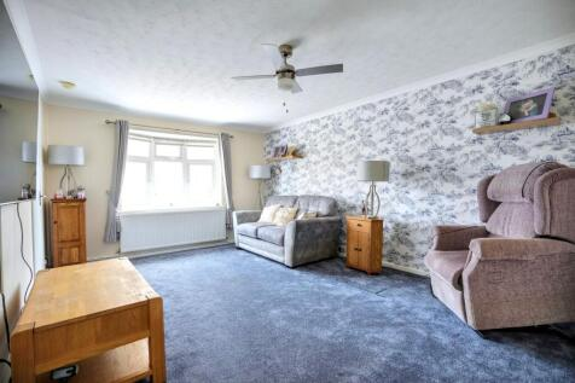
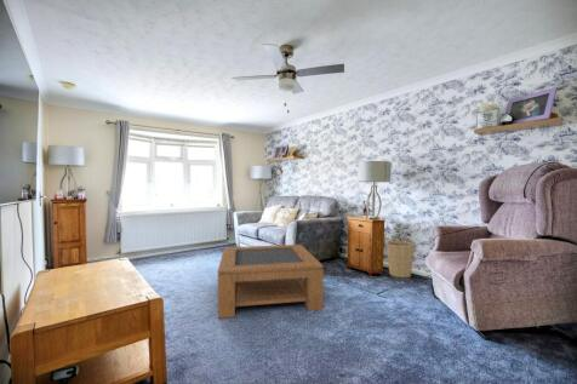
+ coffee table (267, 274)
+ basket (400, 256)
